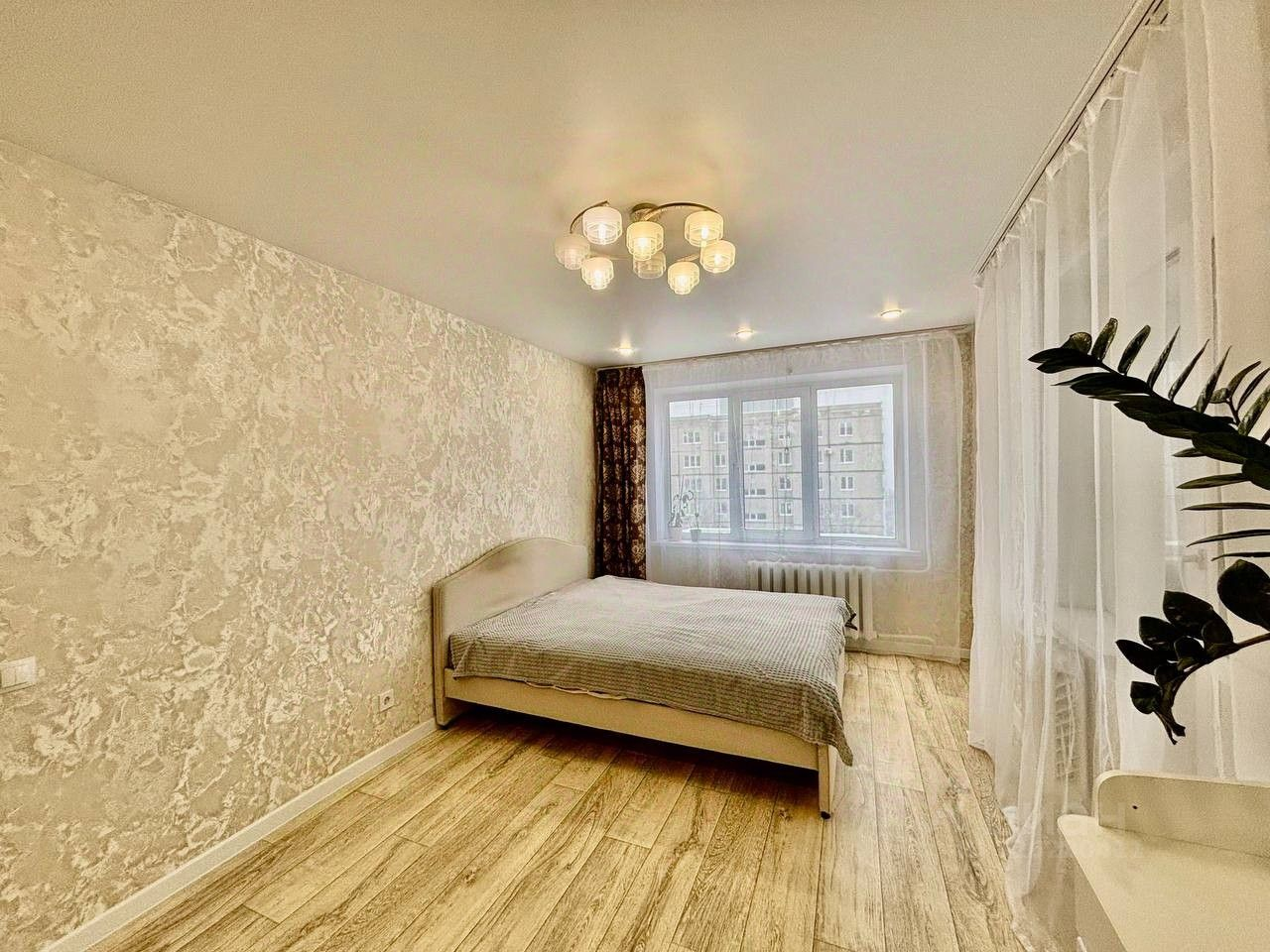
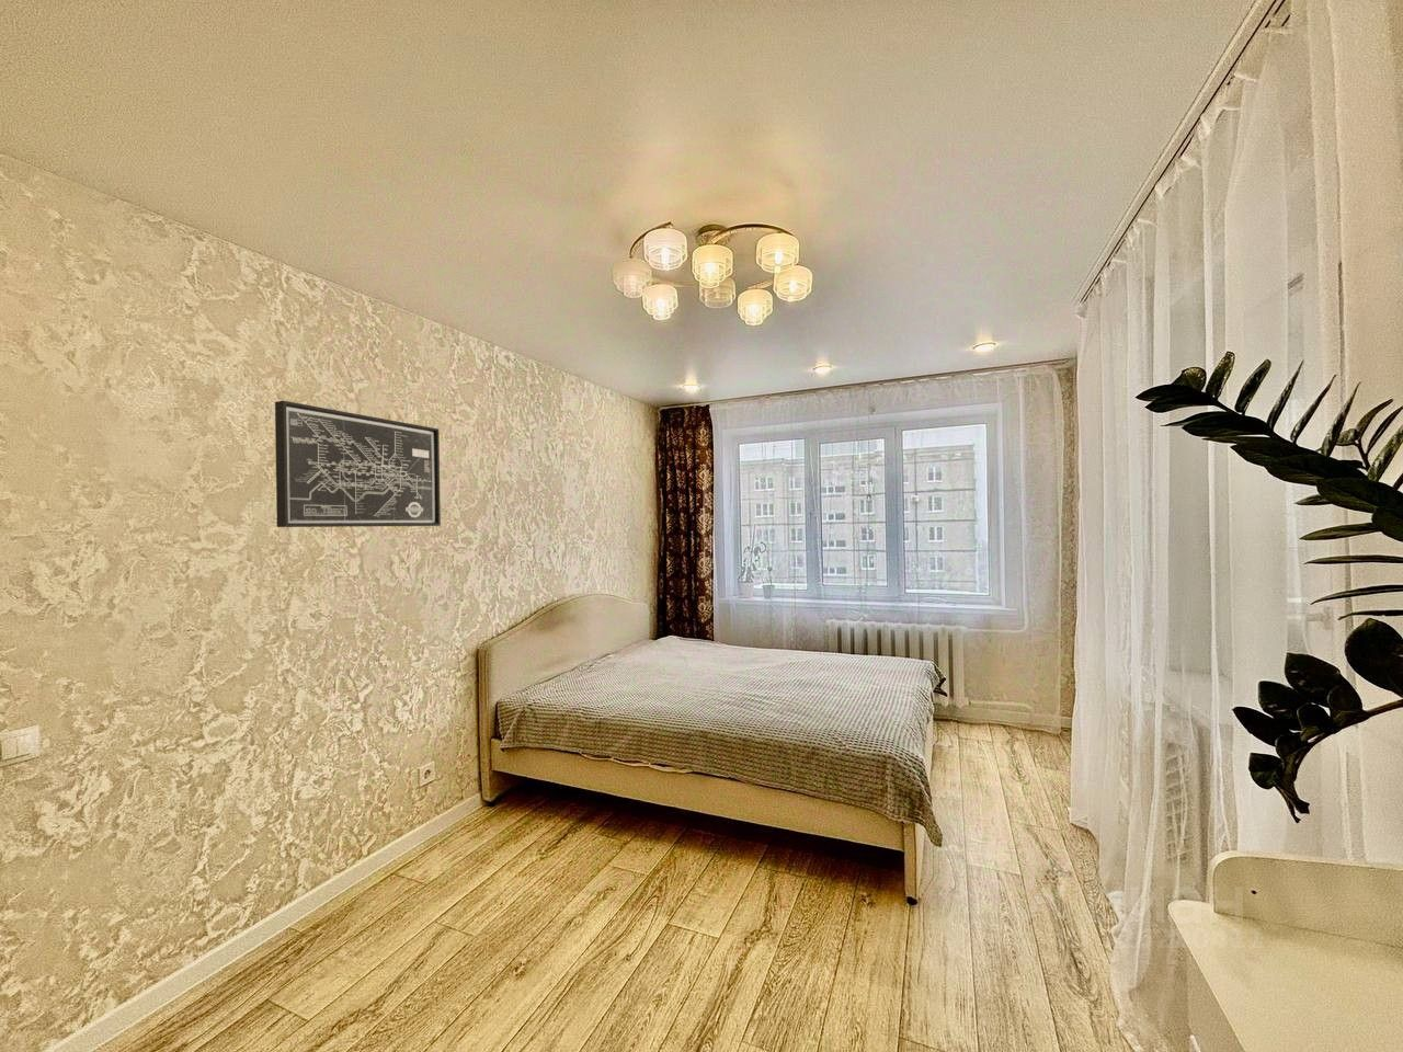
+ wall art (367, 471)
